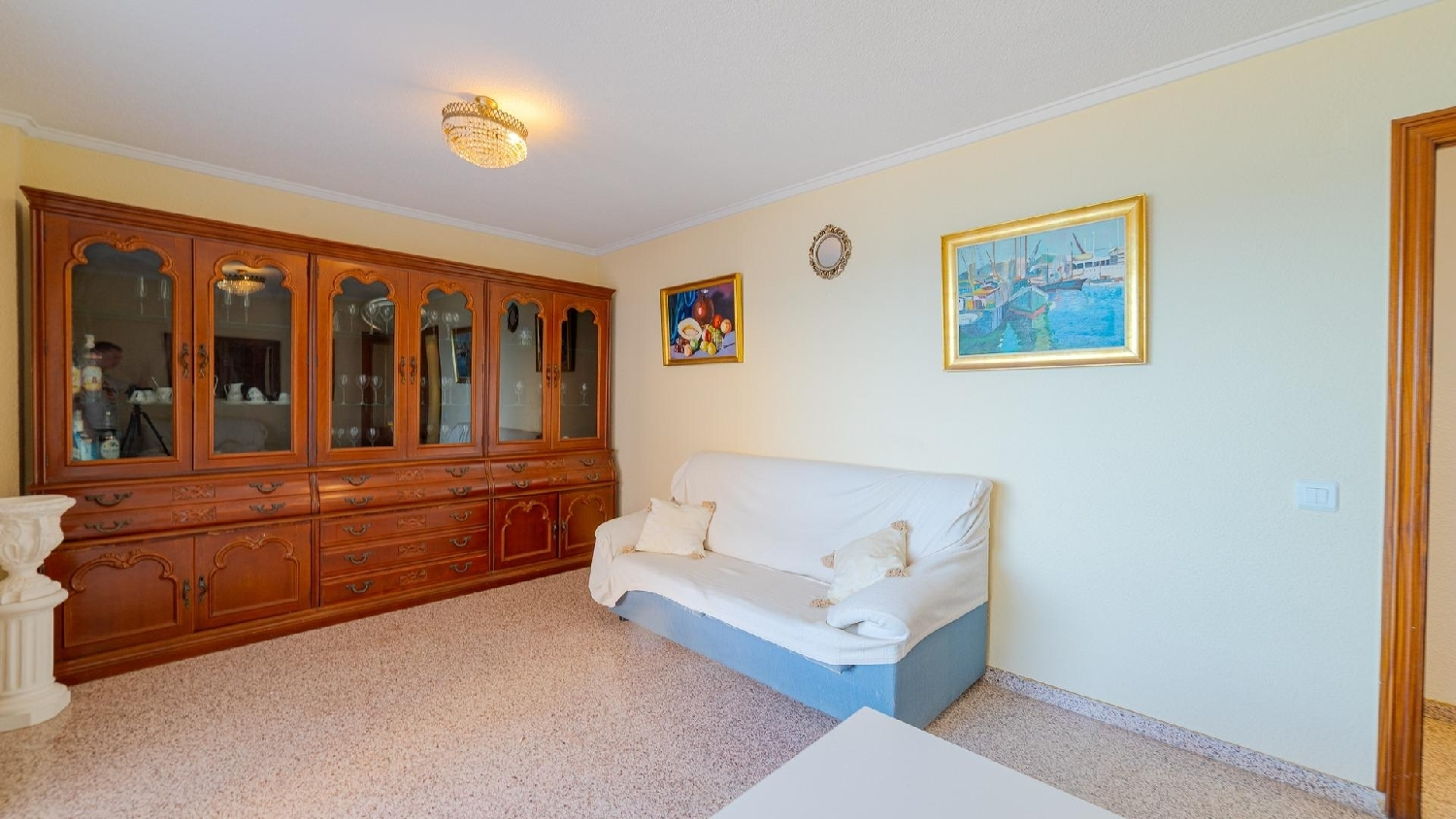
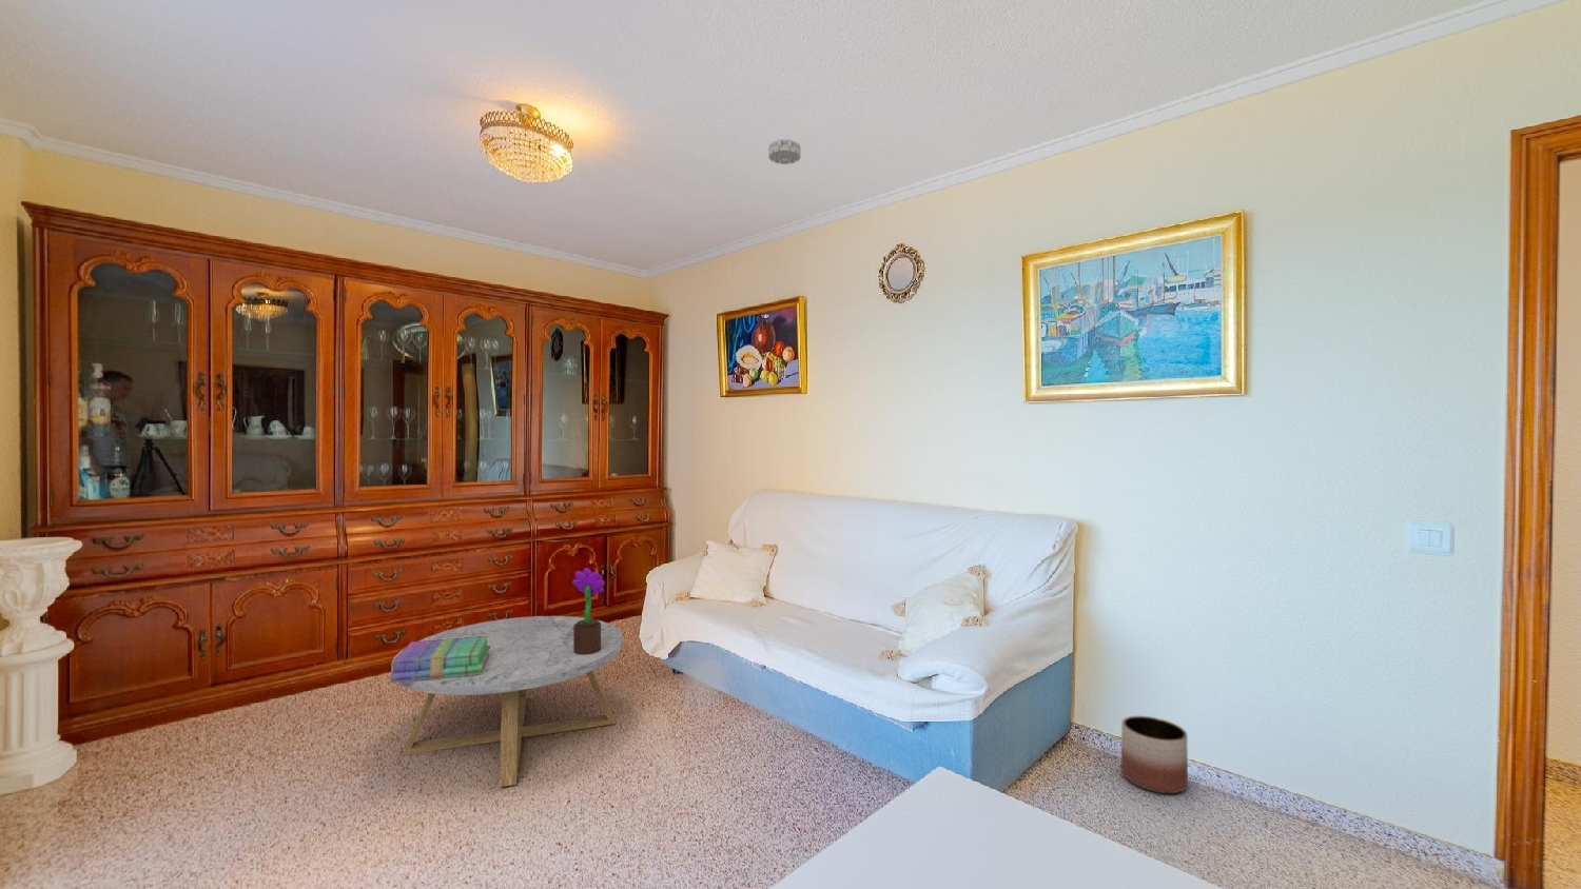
+ potted flower (587, 608)
+ books (444, 658)
+ smoke detector (784, 151)
+ coffee table (515, 690)
+ planter (1153, 753)
